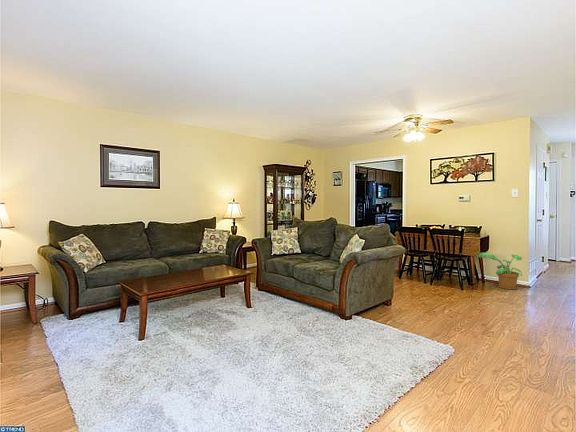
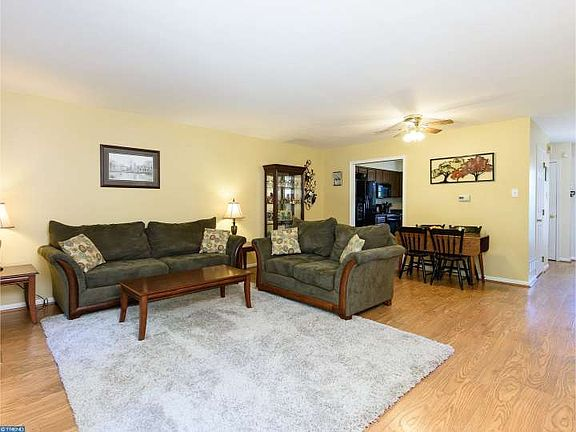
- potted plant (501, 269)
